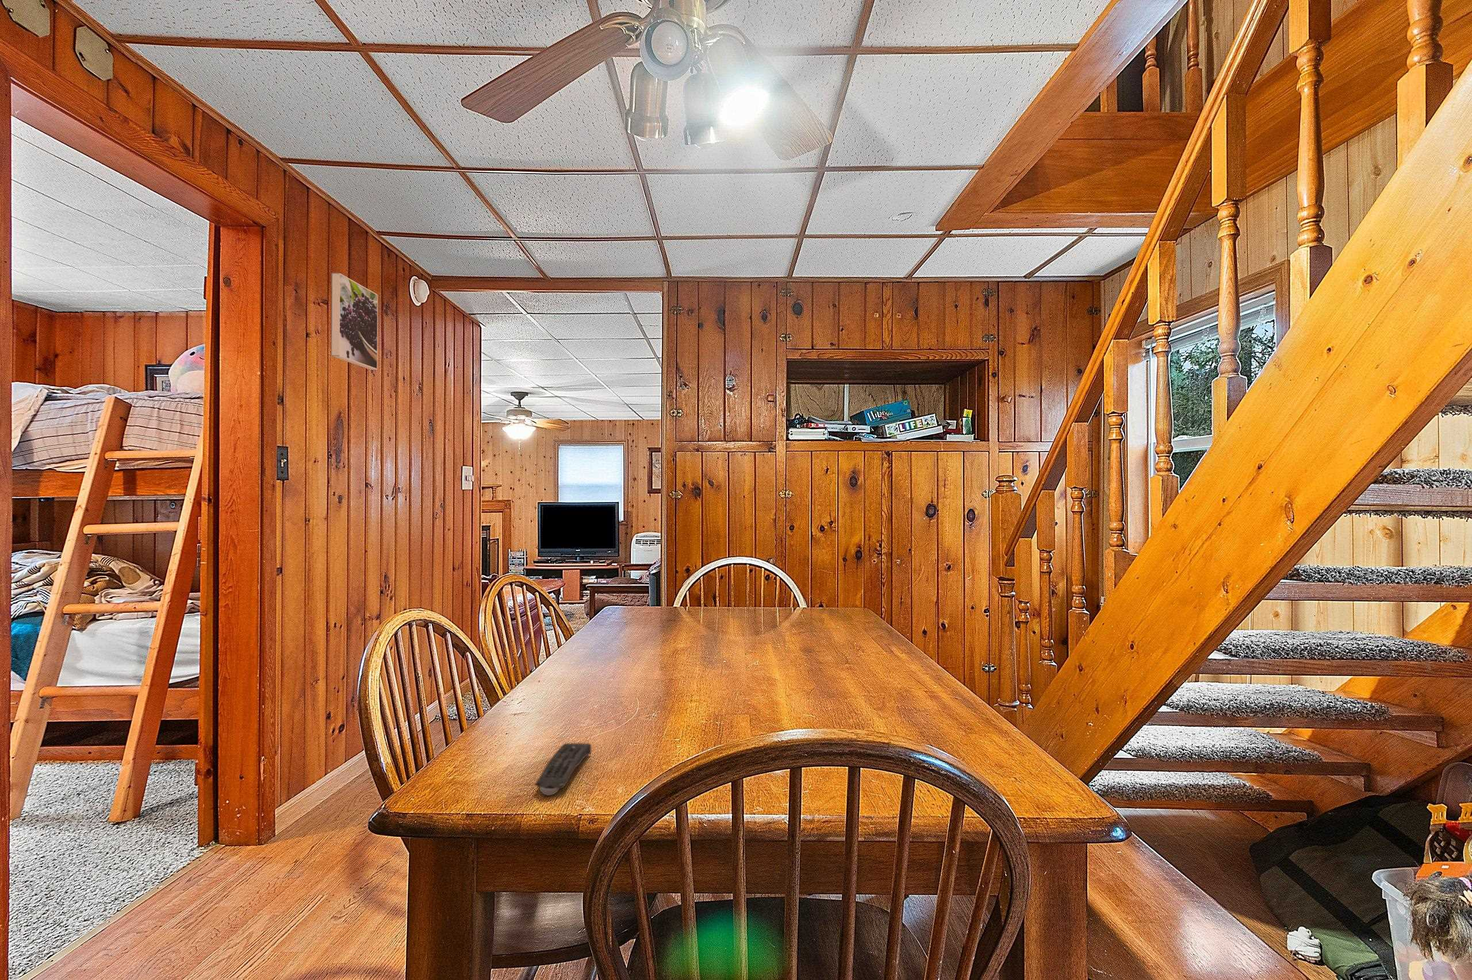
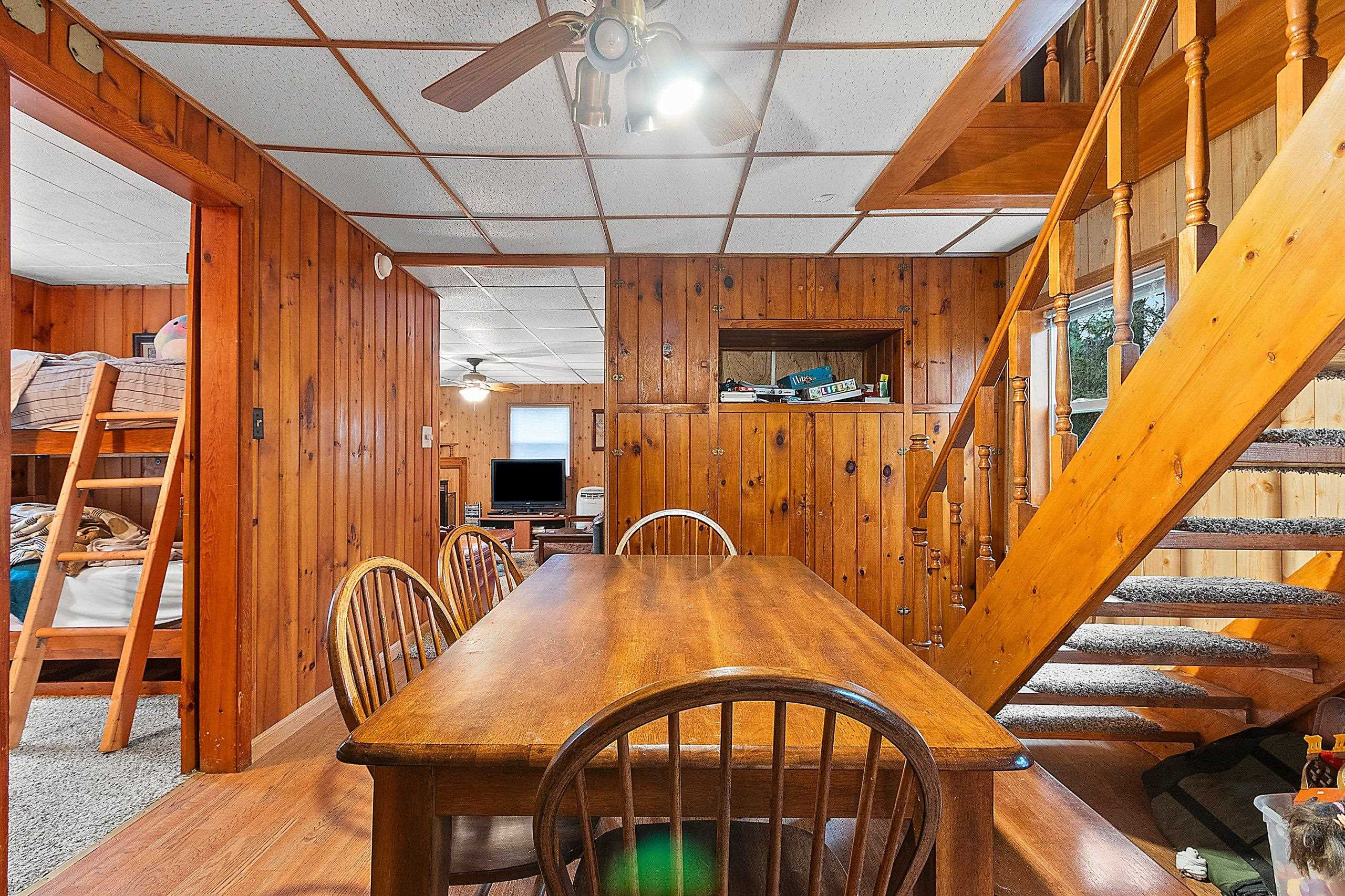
- remote control (564, 766)
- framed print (356, 324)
